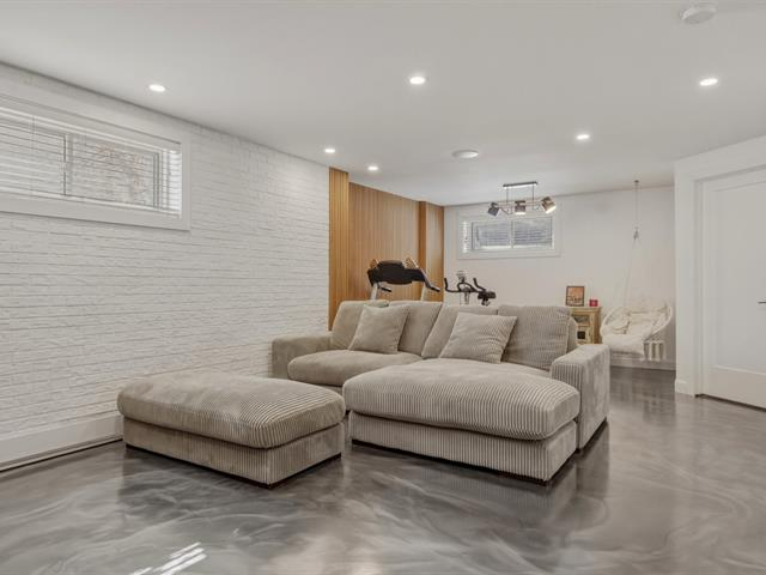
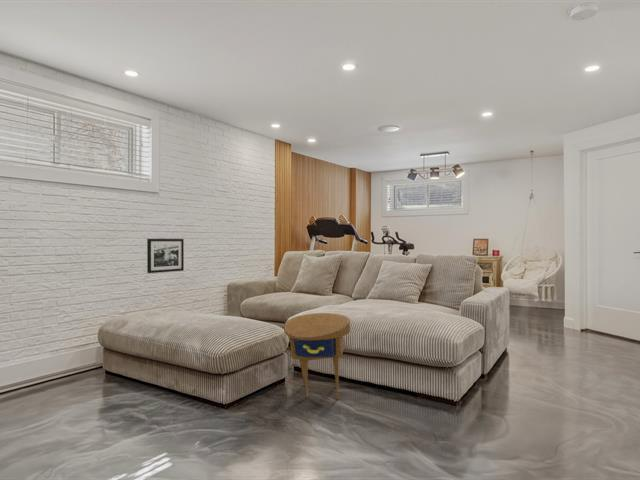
+ side table (317, 355)
+ picture frame (166, 255)
